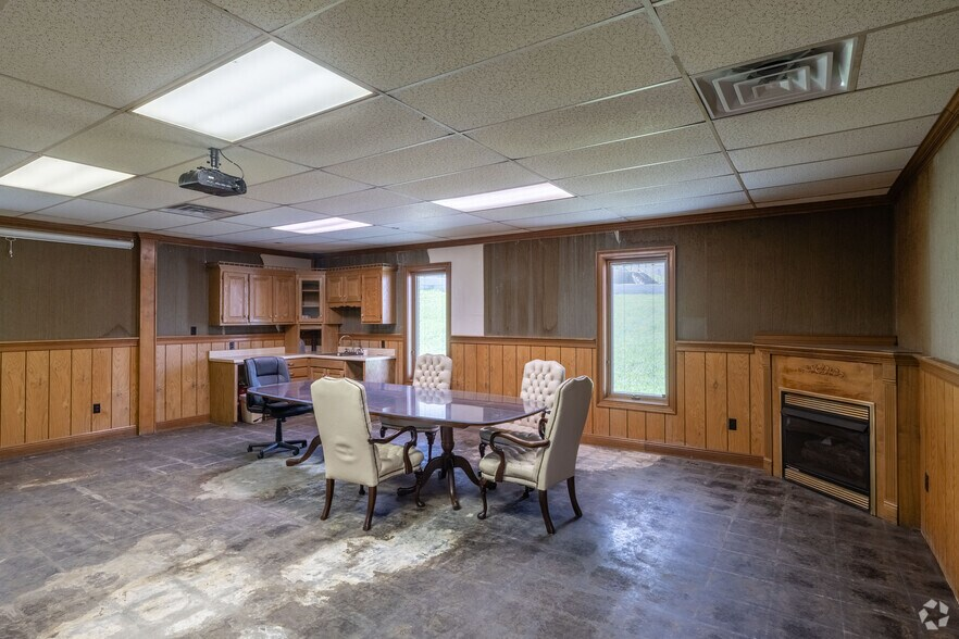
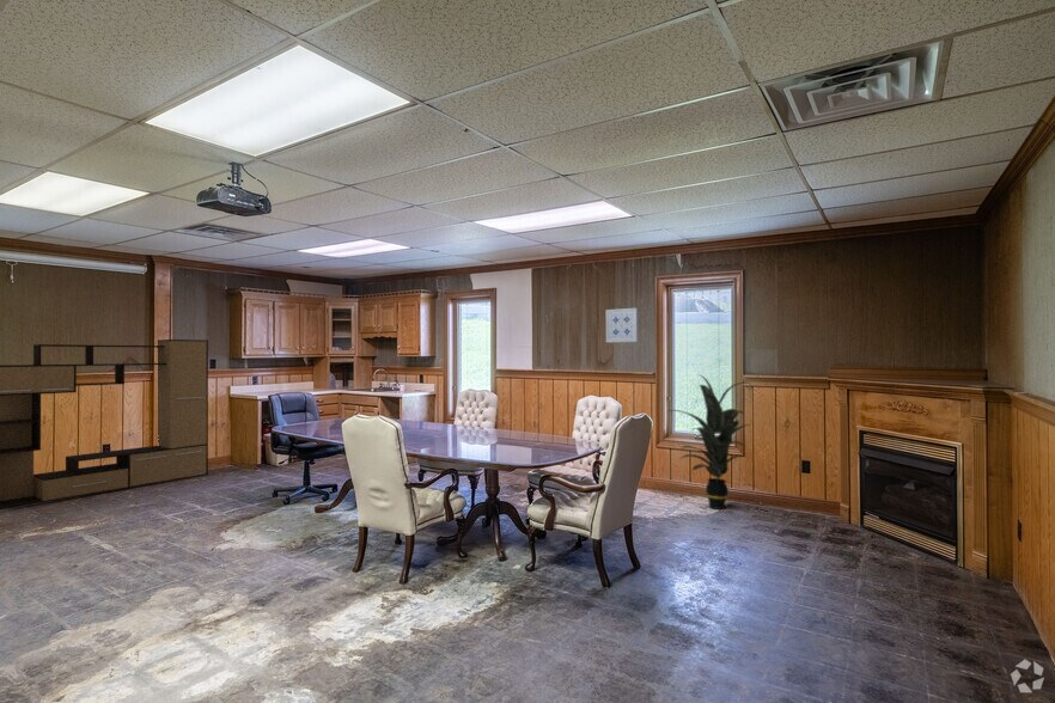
+ wall art (621, 325)
+ indoor plant (712, 440)
+ media console (108, 384)
